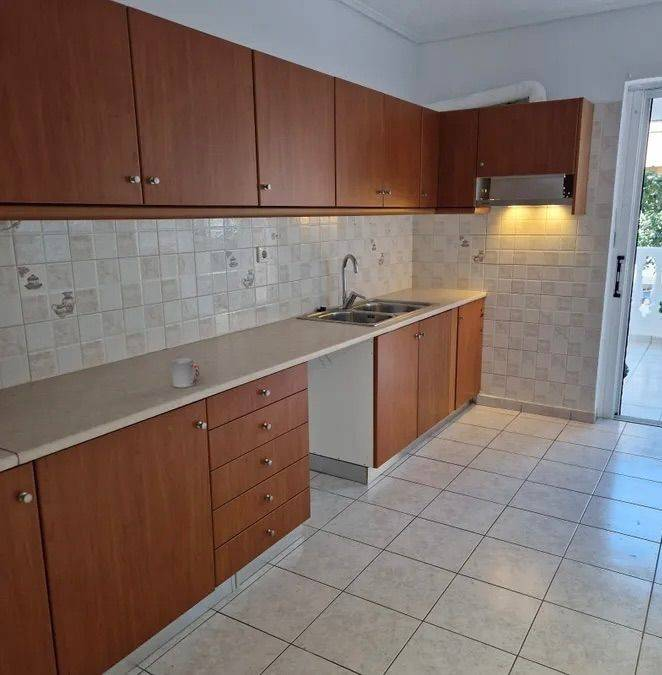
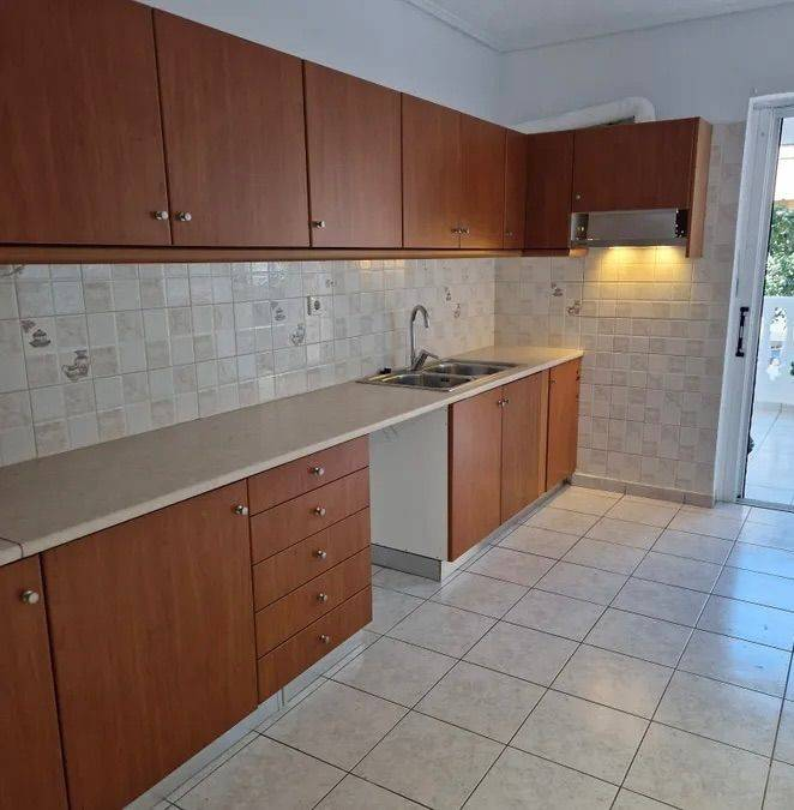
- cup (186, 373)
